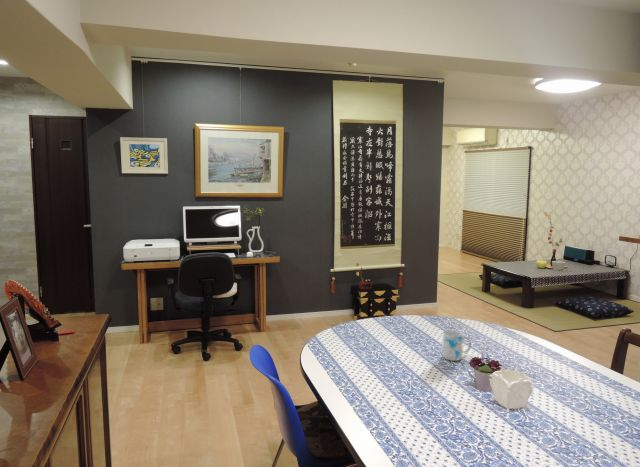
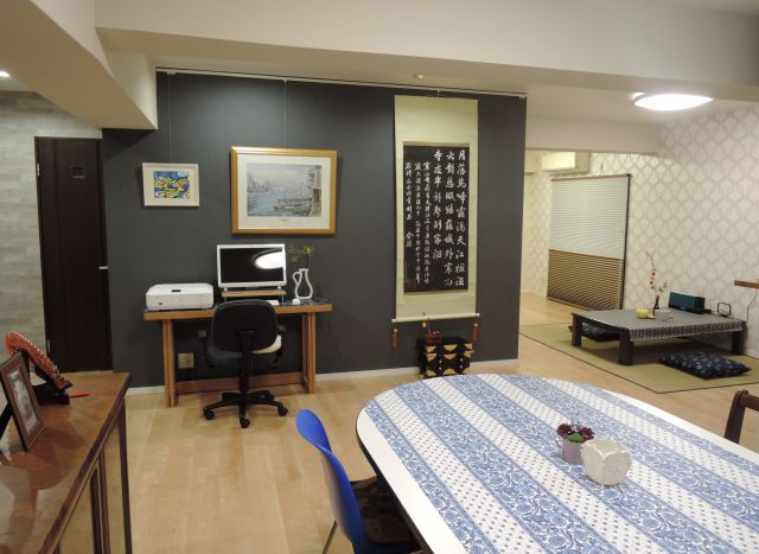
- mug (457, 345)
